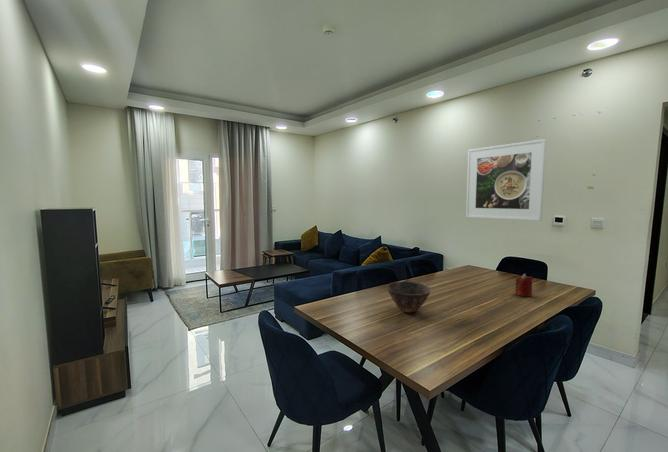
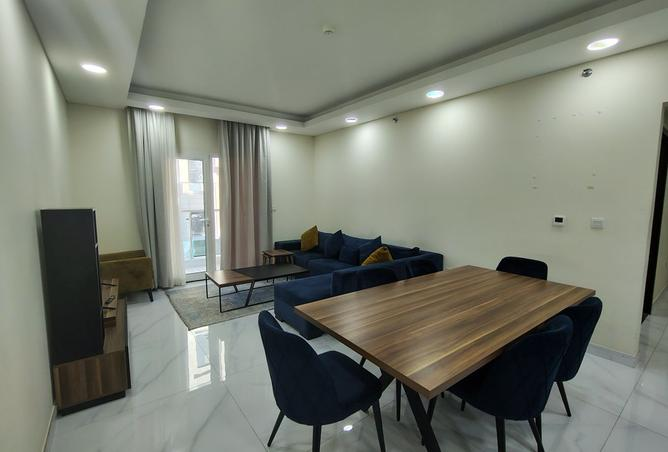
- bowl (408, 298)
- candle (524, 284)
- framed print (501, 182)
